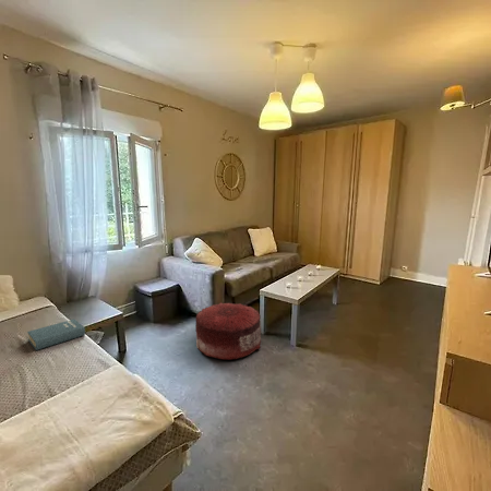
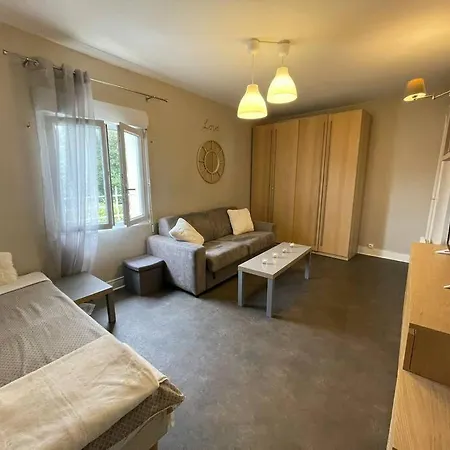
- book (57, 333)
- pouf (228, 326)
